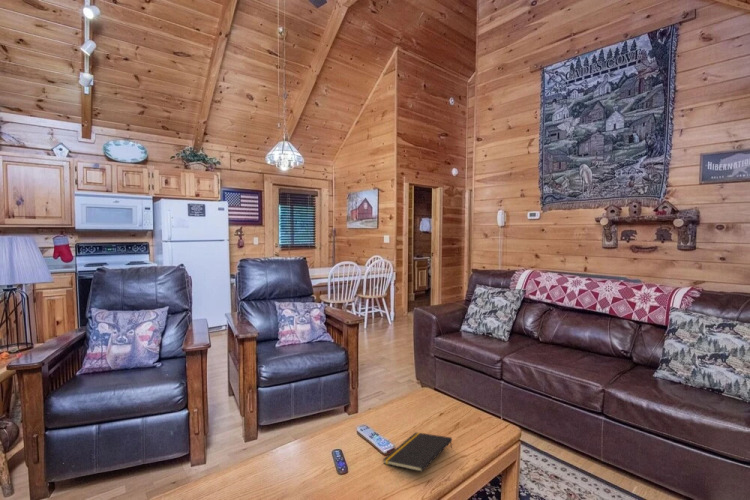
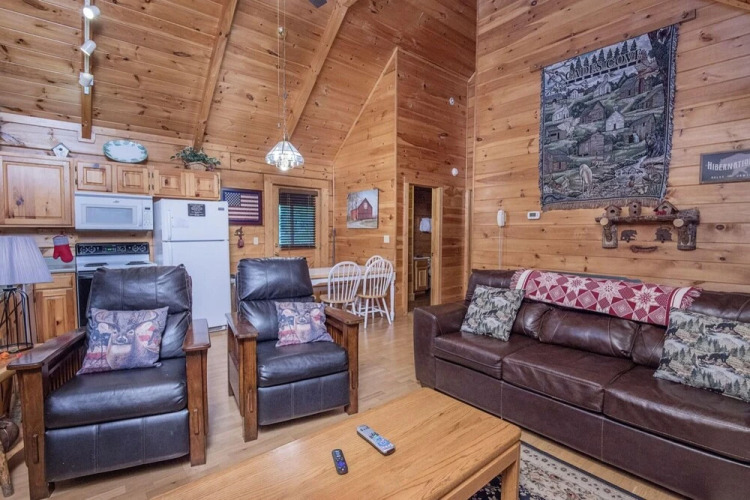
- notepad (418, 450)
